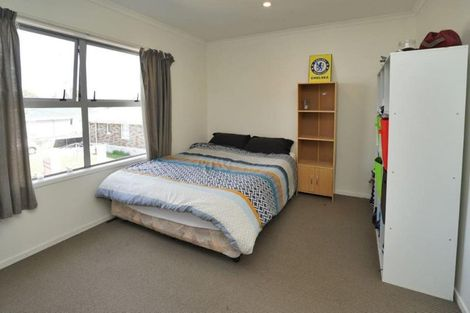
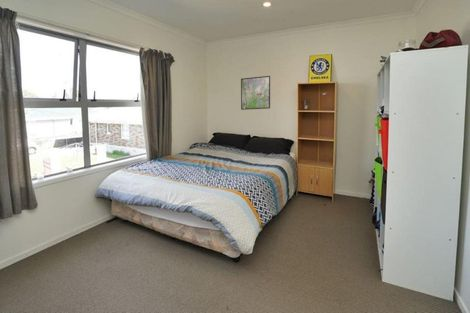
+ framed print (255, 93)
